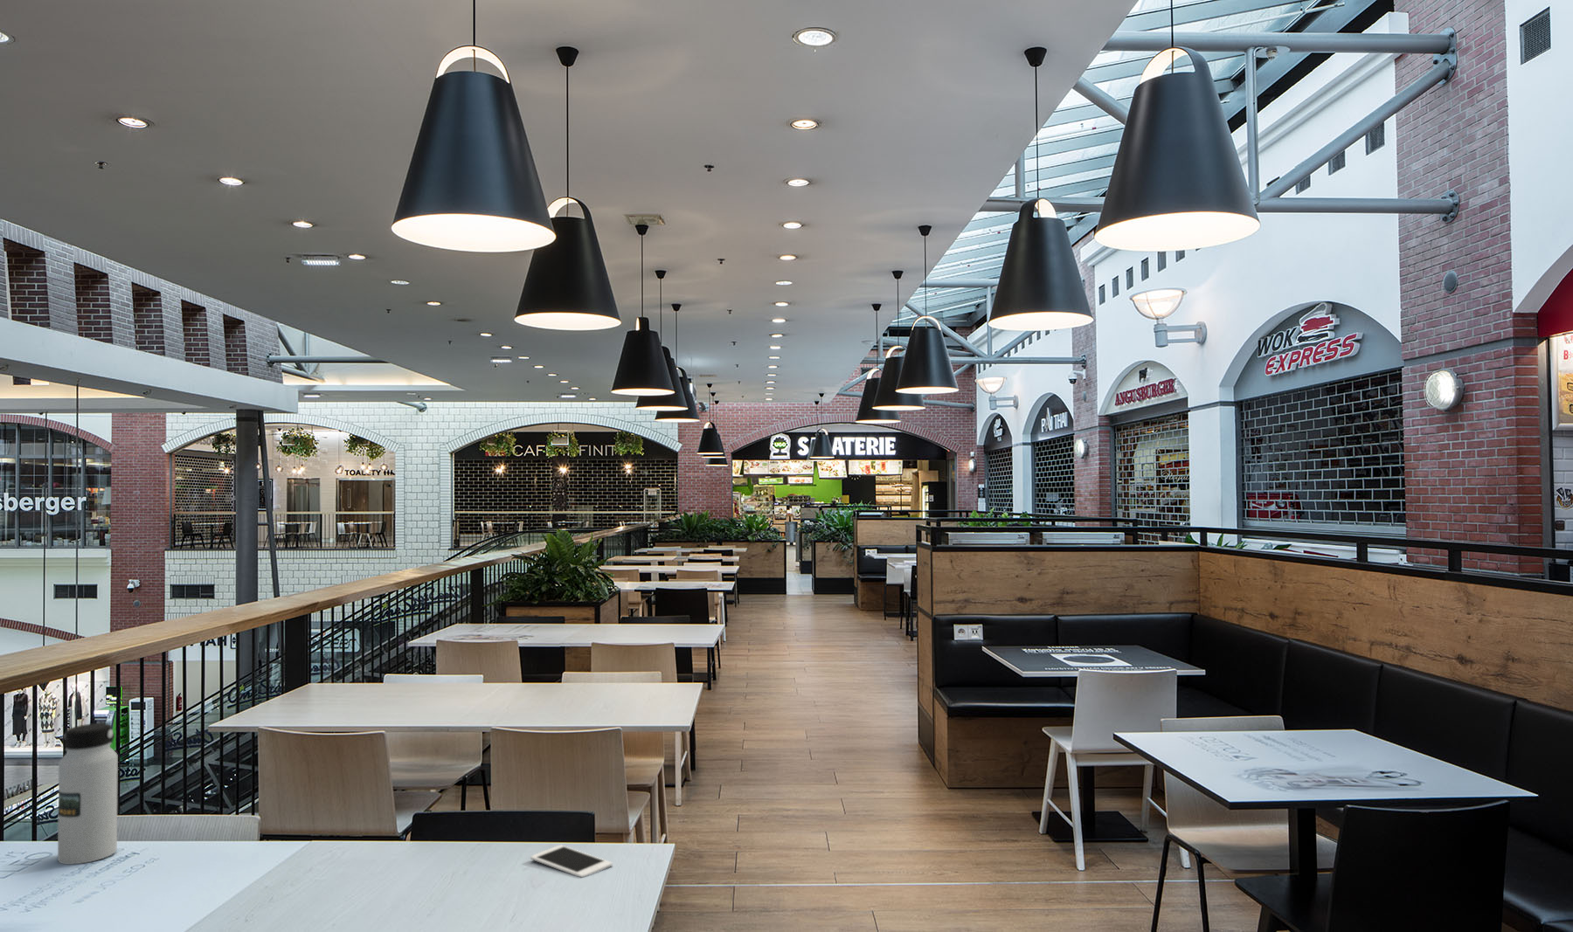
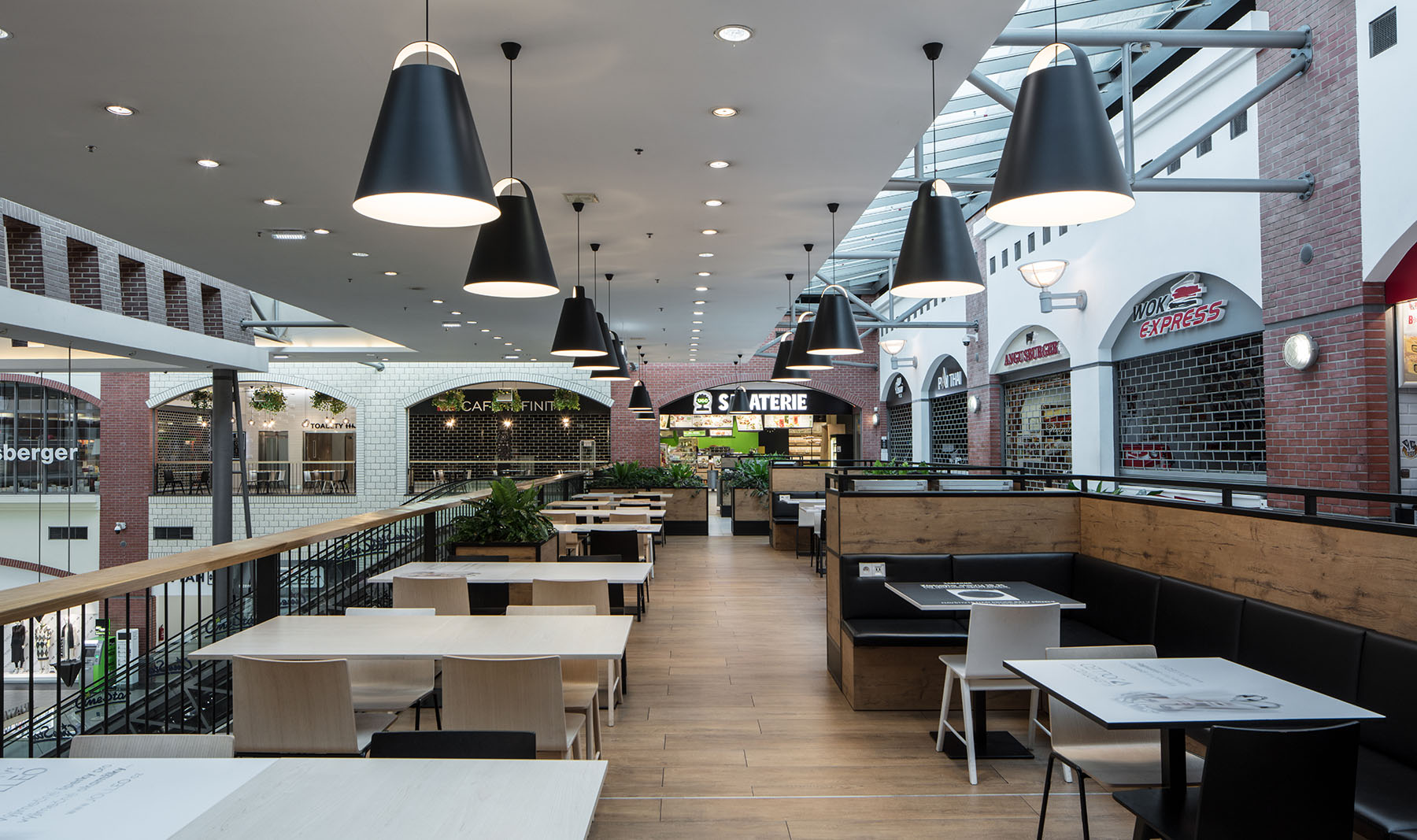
- cell phone (571, 860)
- water bottle (89, 790)
